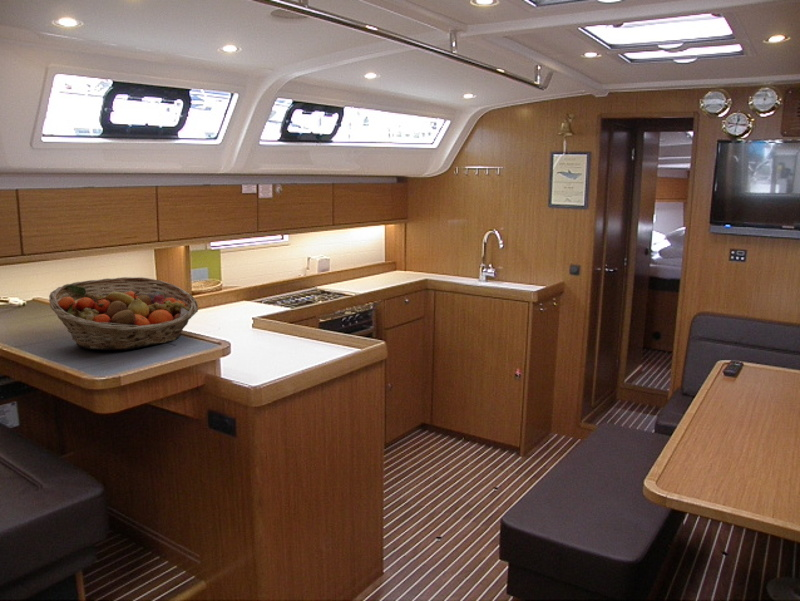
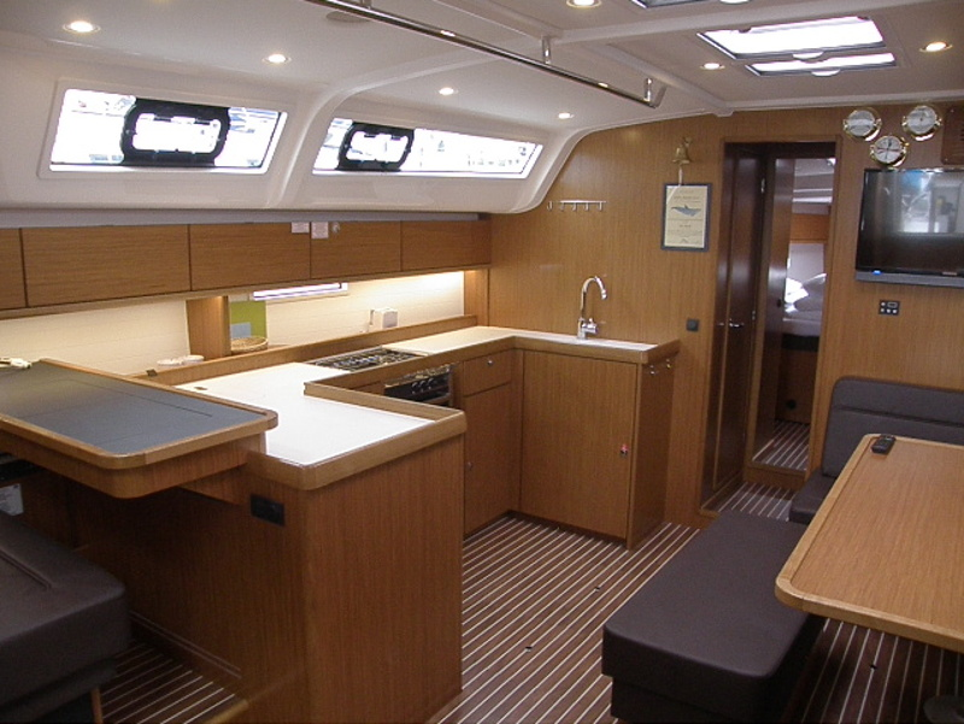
- fruit basket (126, 311)
